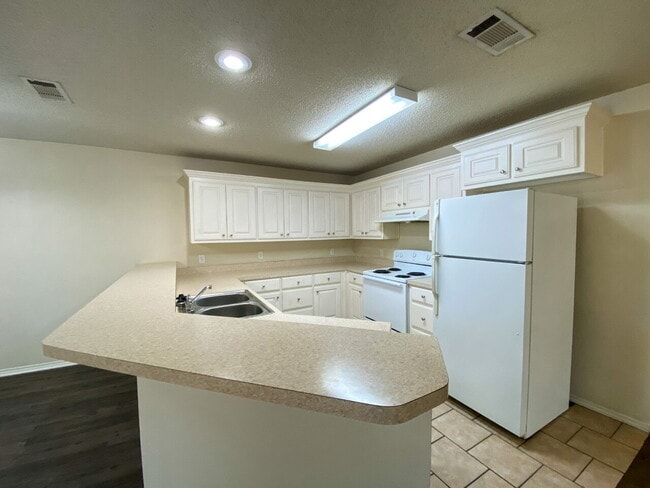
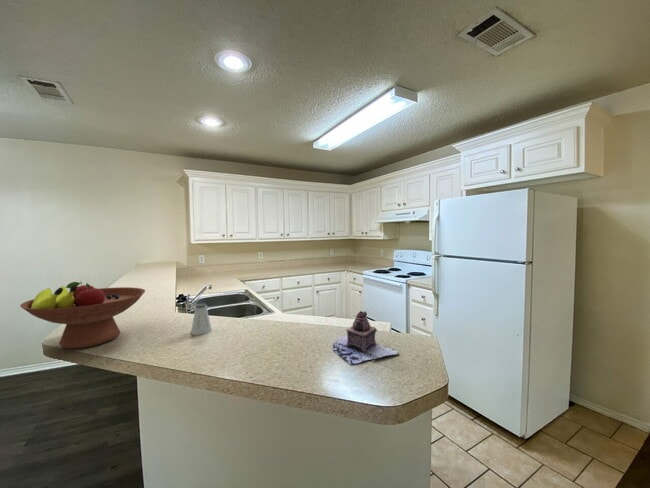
+ saltshaker (201, 318)
+ fruit bowl (90, 309)
+ teapot (359, 330)
